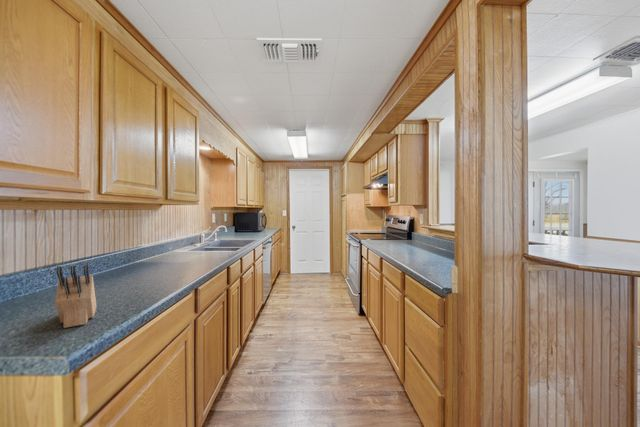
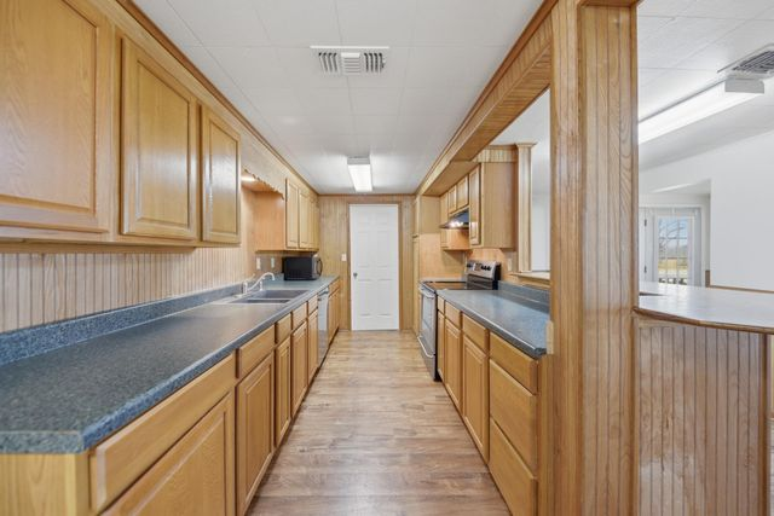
- knife block (77, 290)
